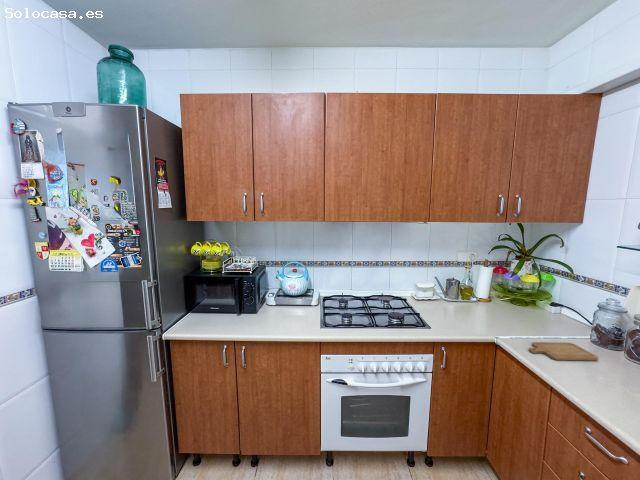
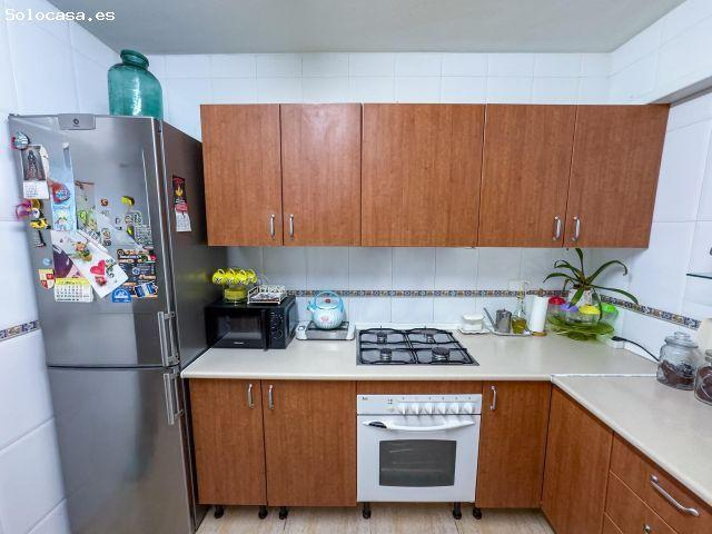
- chopping board (557, 350)
